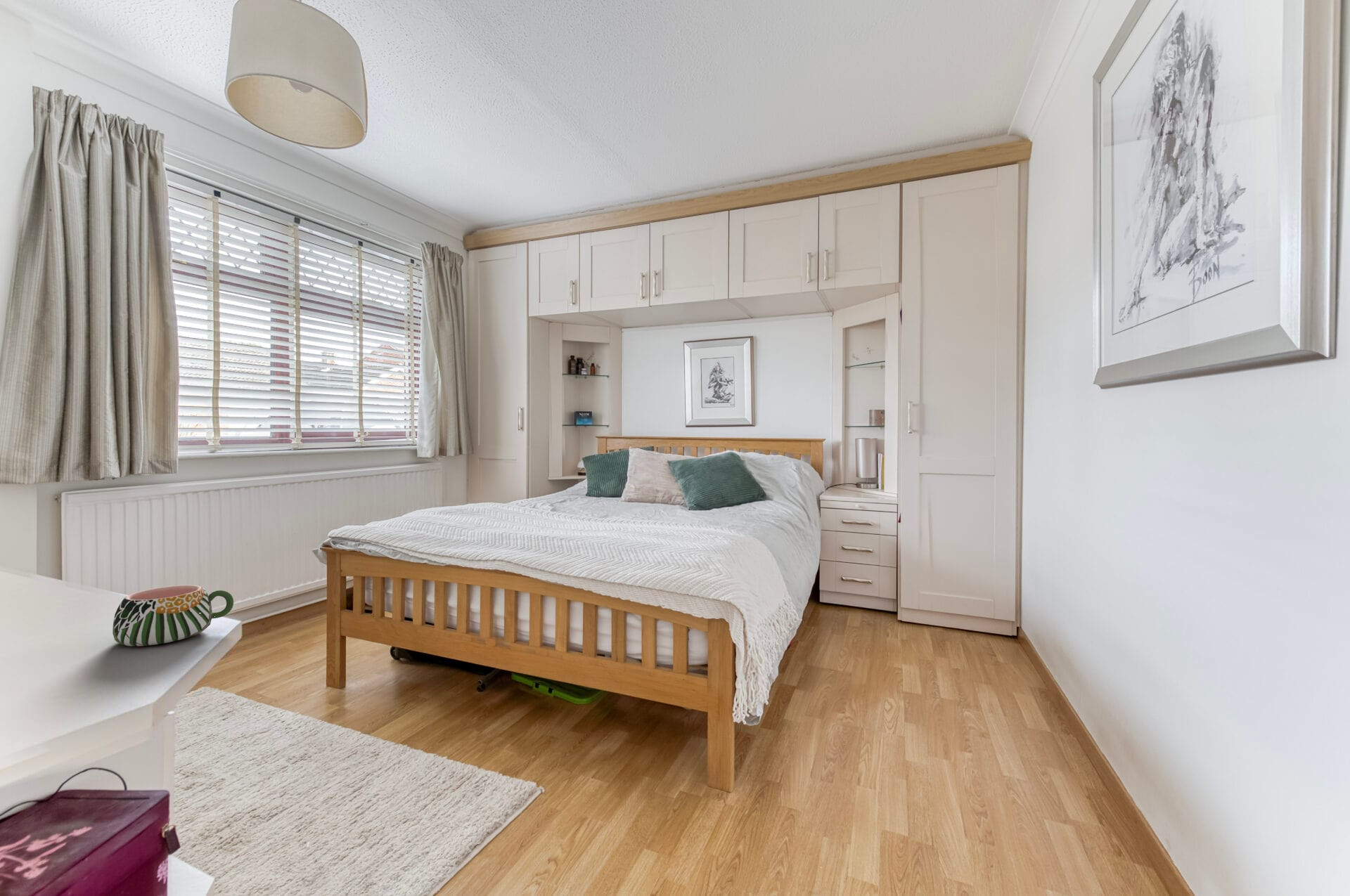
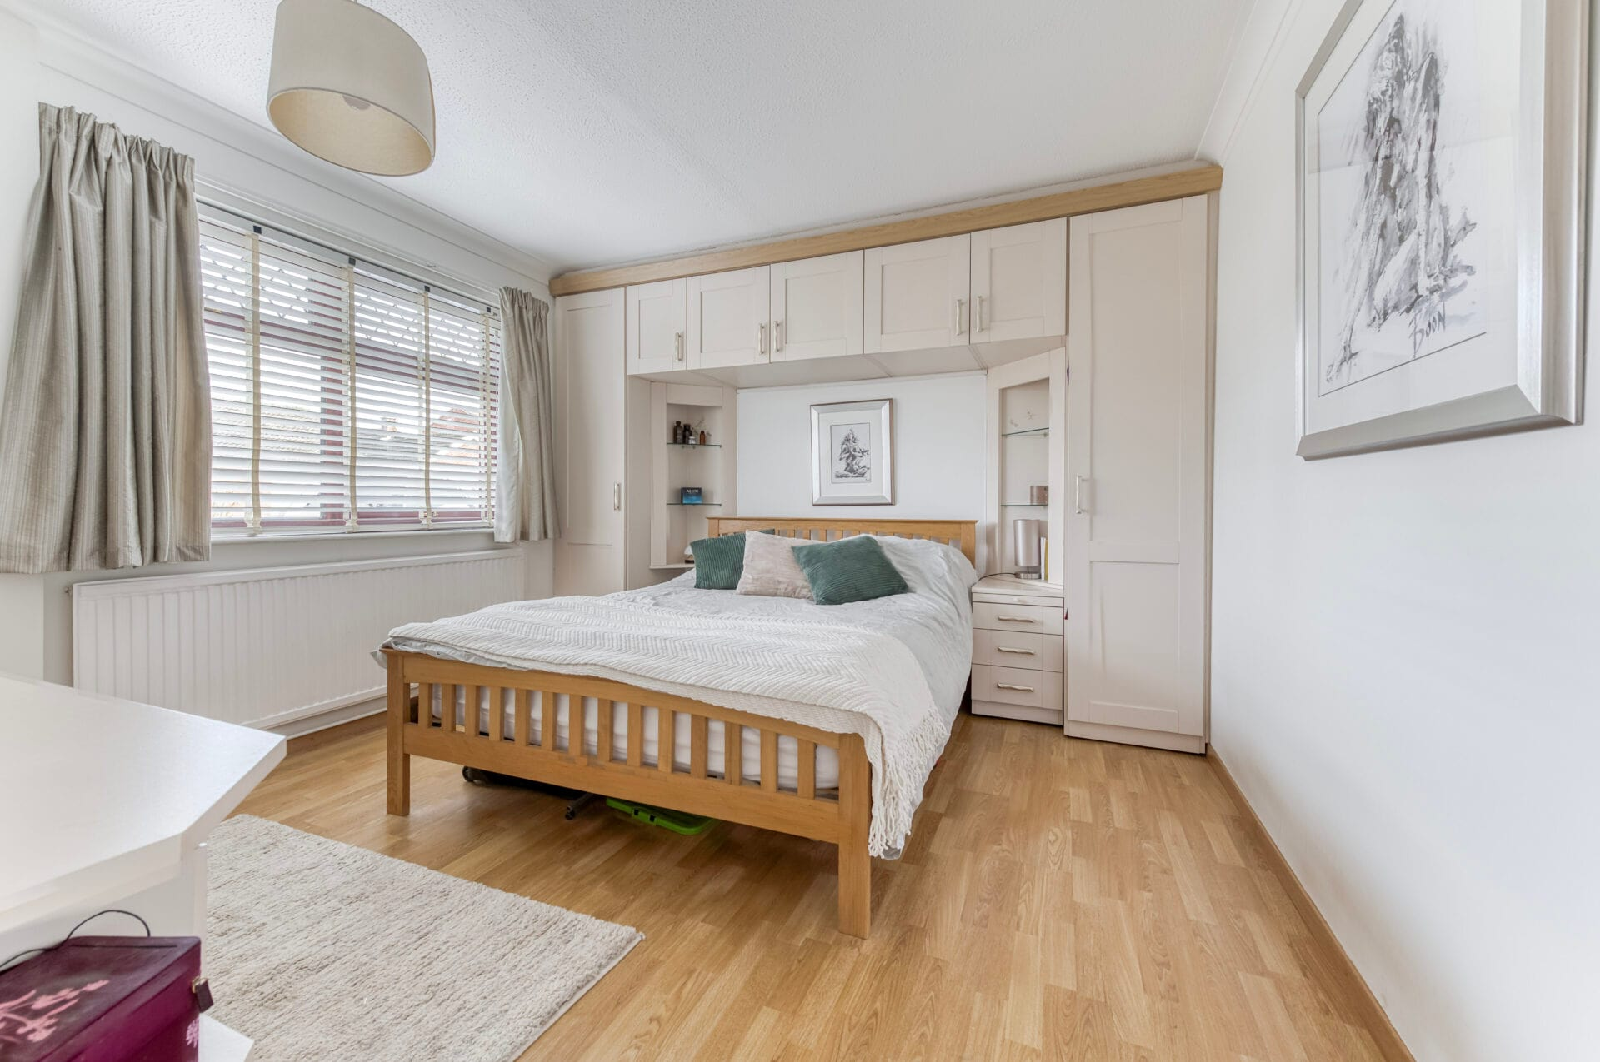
- mug (176, 612)
